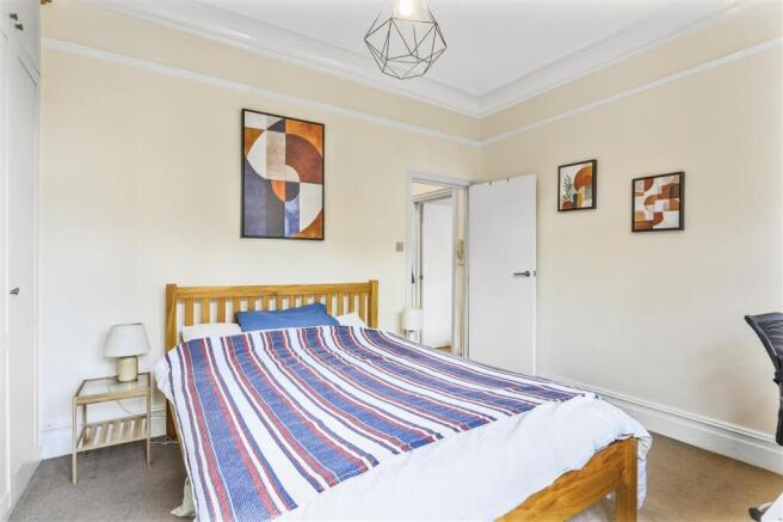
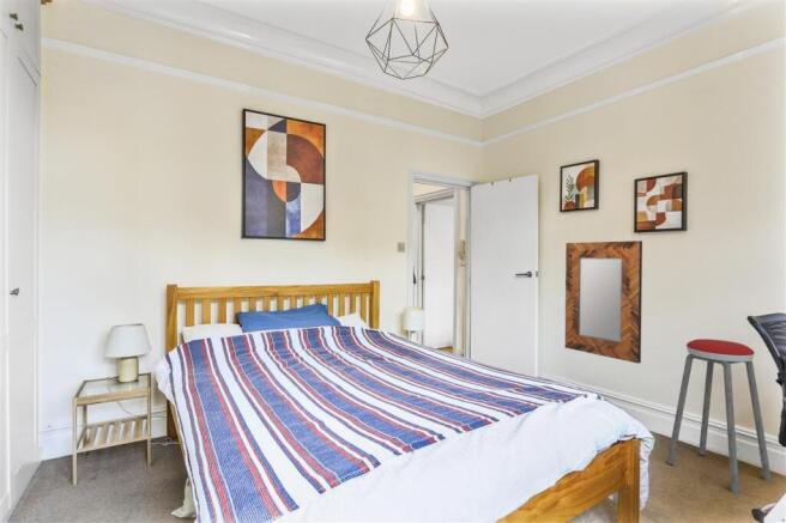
+ music stool (709, 405)
+ home mirror (600, 298)
